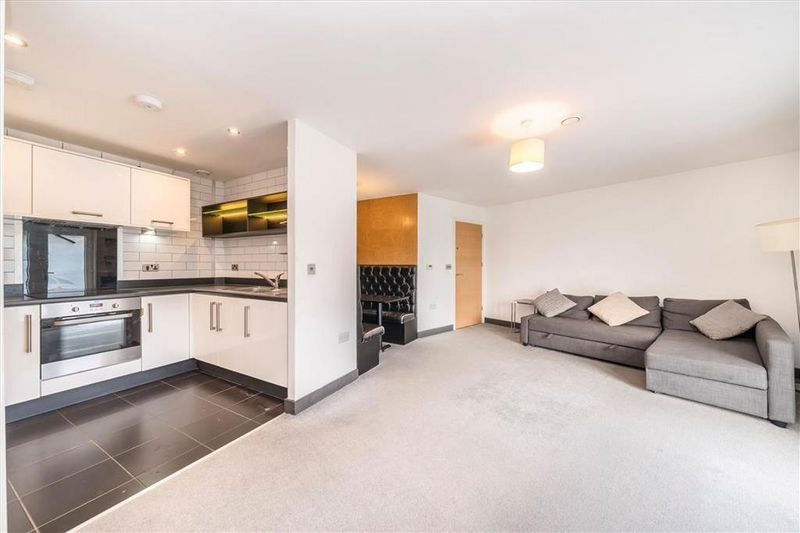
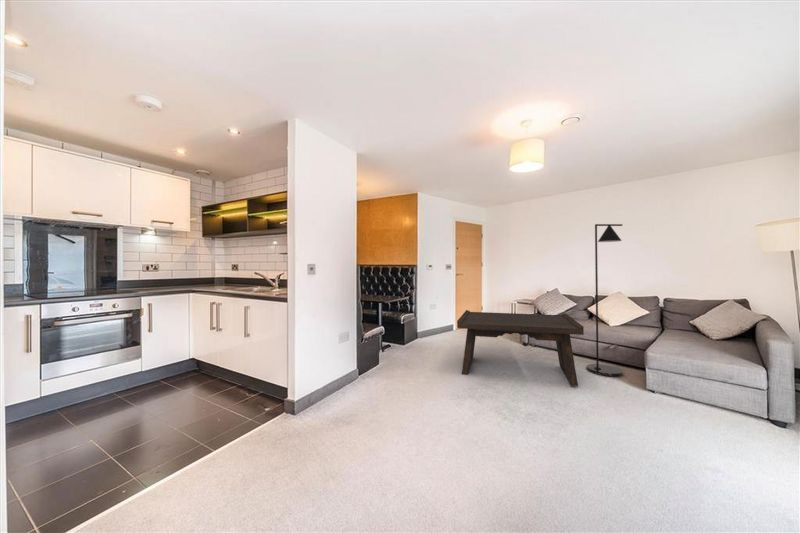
+ coffee table (510, 334)
+ floor lamp (597, 297)
